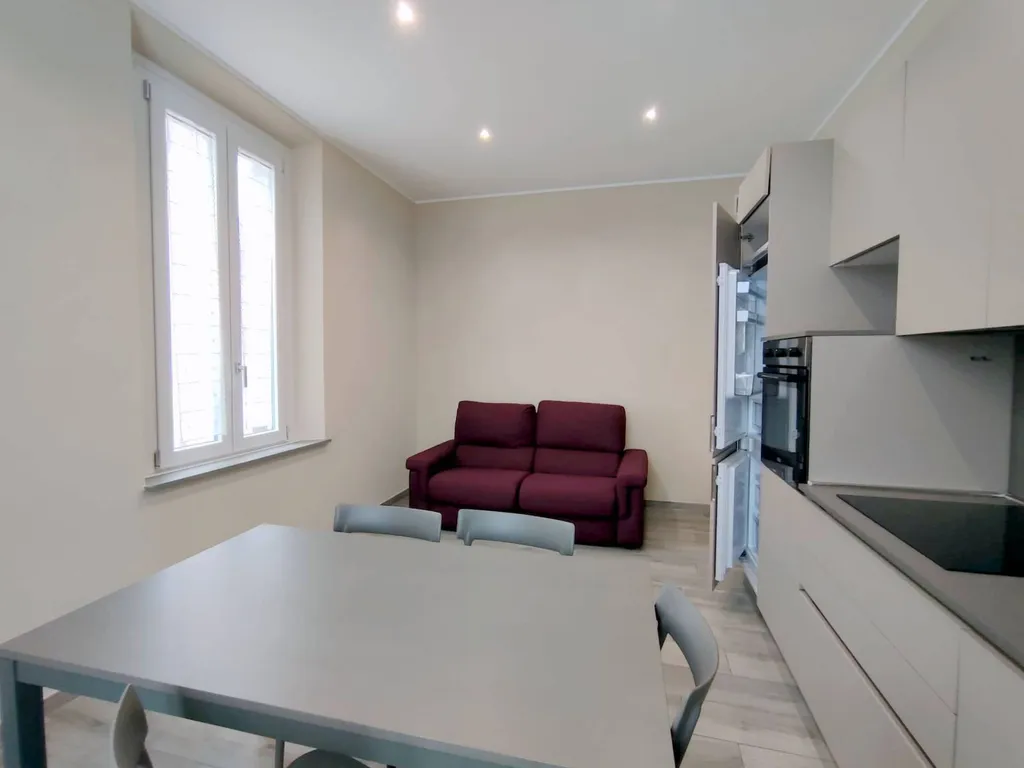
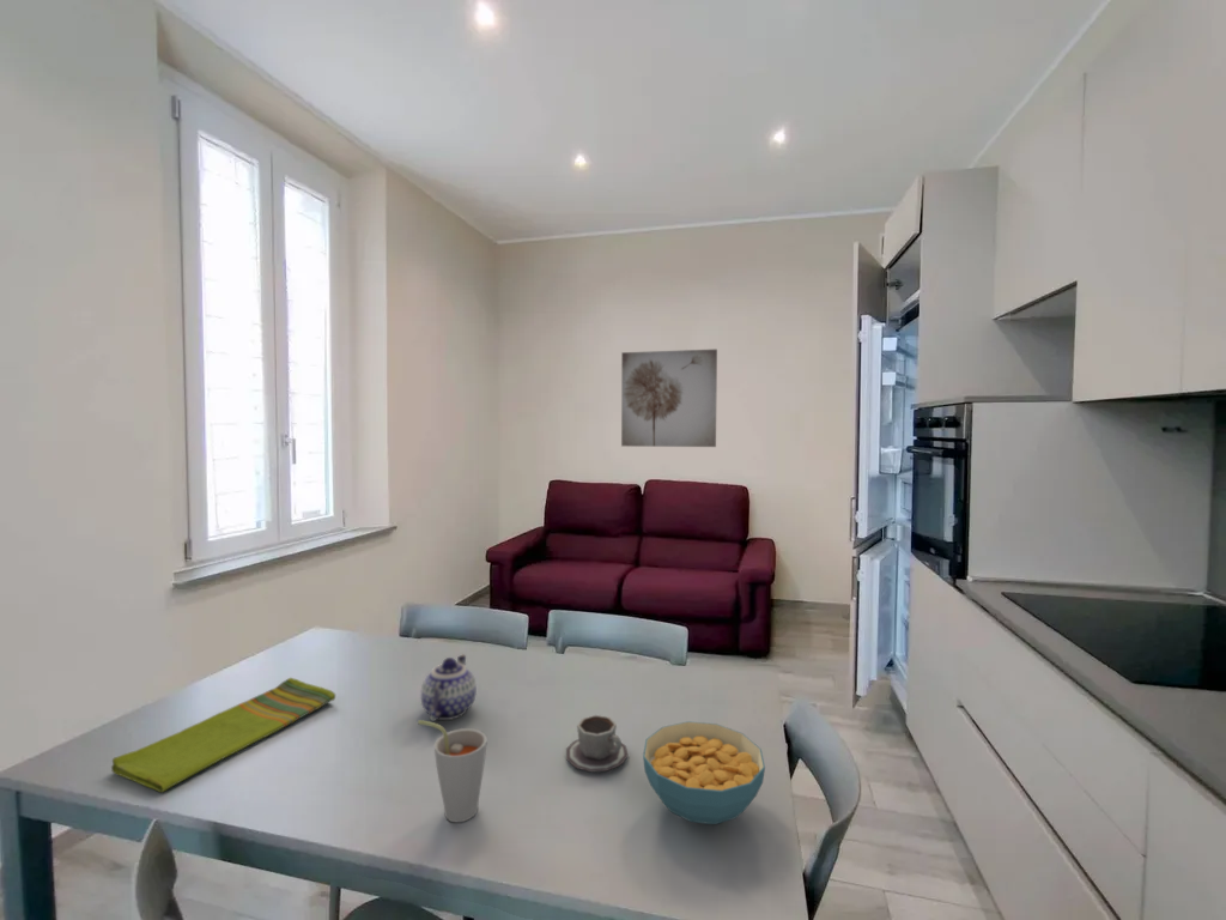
+ cup (454, 764)
+ cup (596, 740)
+ teapot (449, 684)
+ dish towel (237, 725)
+ cereal bowl (702, 781)
+ wall art (668, 399)
